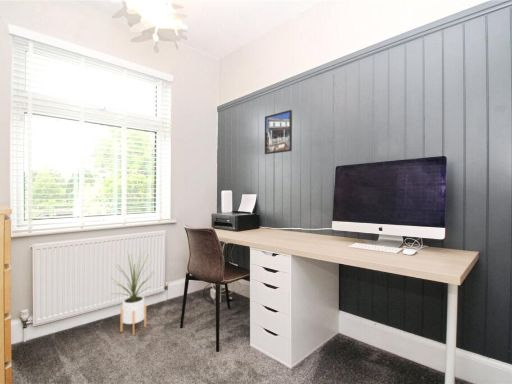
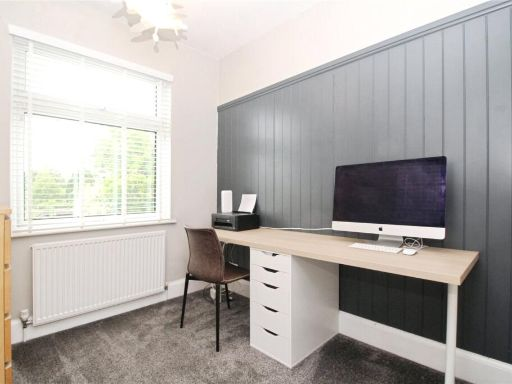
- house plant (132, 289)
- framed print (277, 133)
